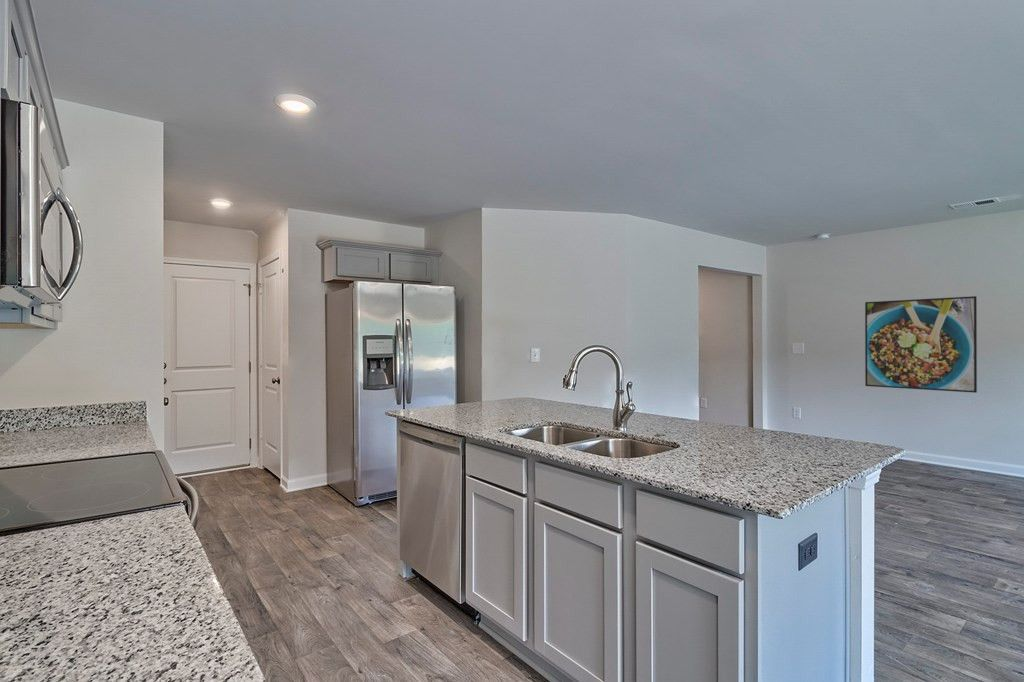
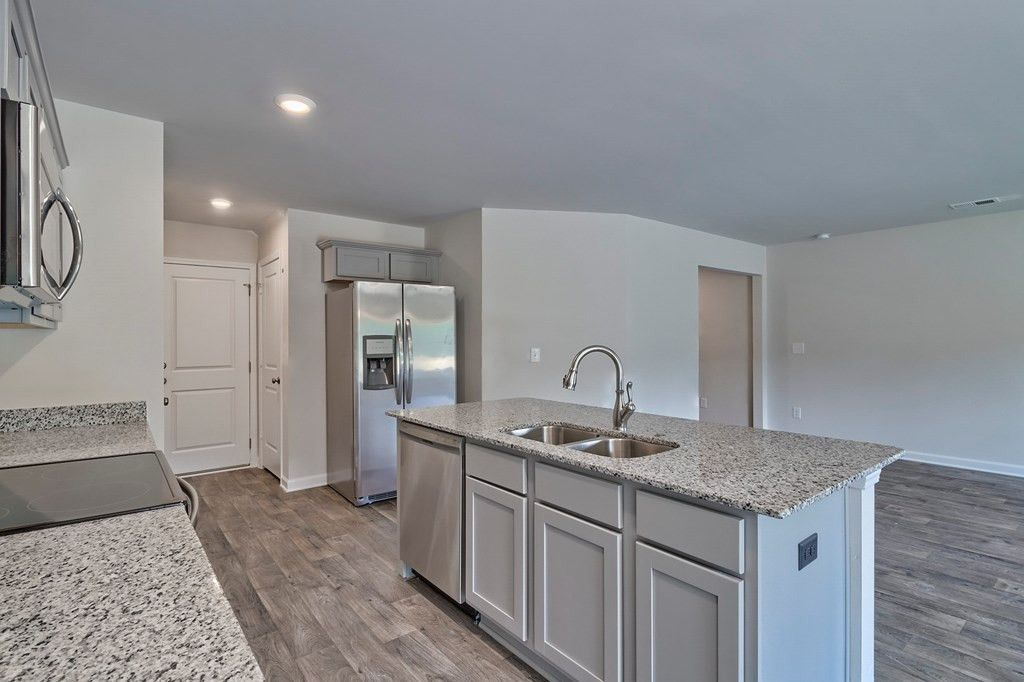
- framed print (917, 344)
